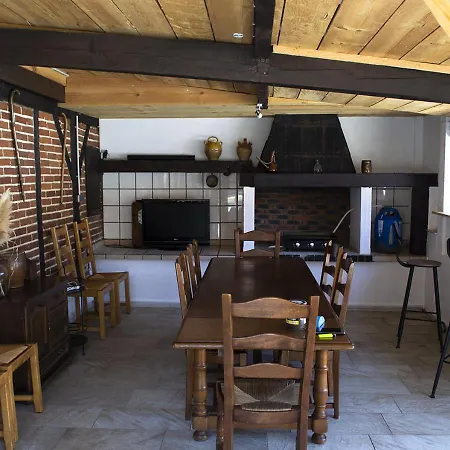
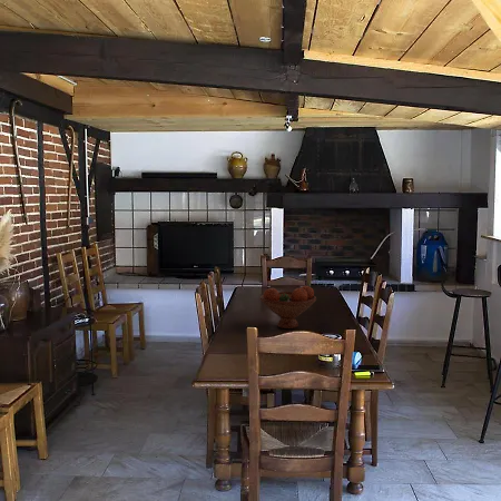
+ fruit bowl (287, 305)
